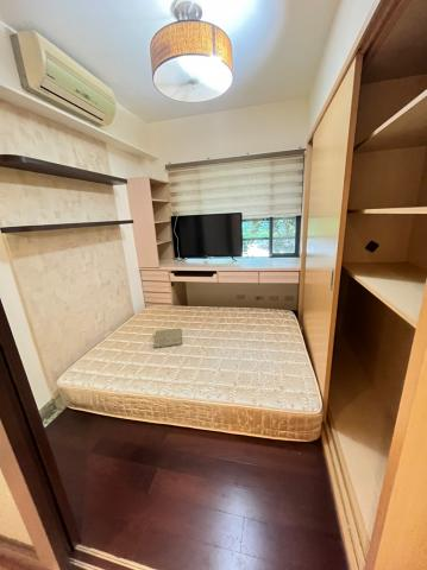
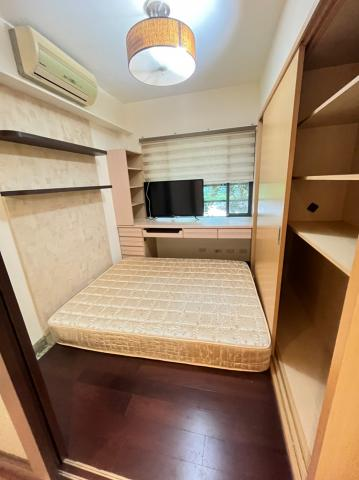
- book (168, 337)
